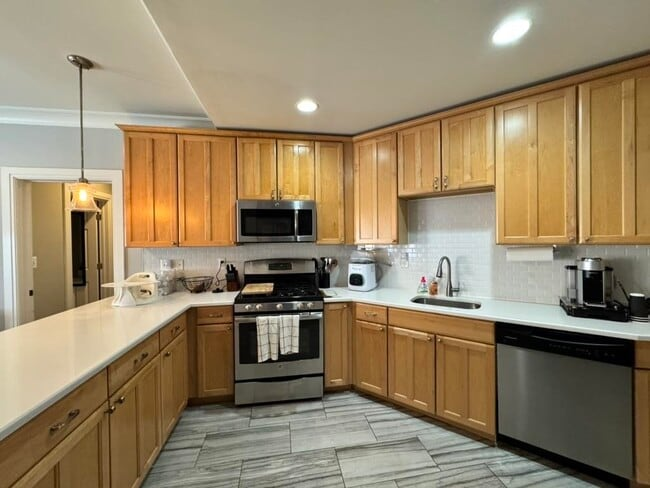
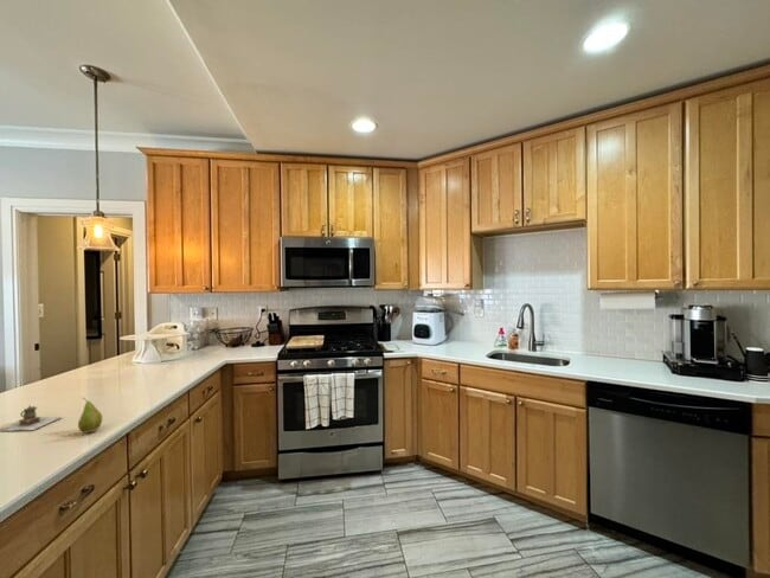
+ fruit (90, 415)
+ teapot (30, 415)
